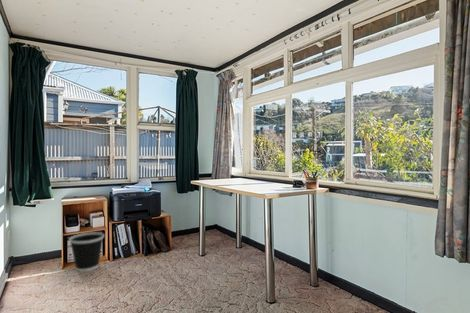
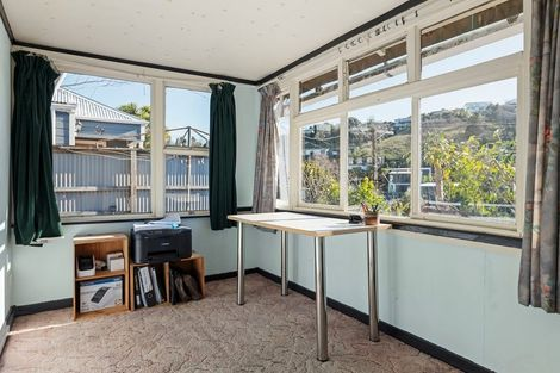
- wastebasket (87, 252)
